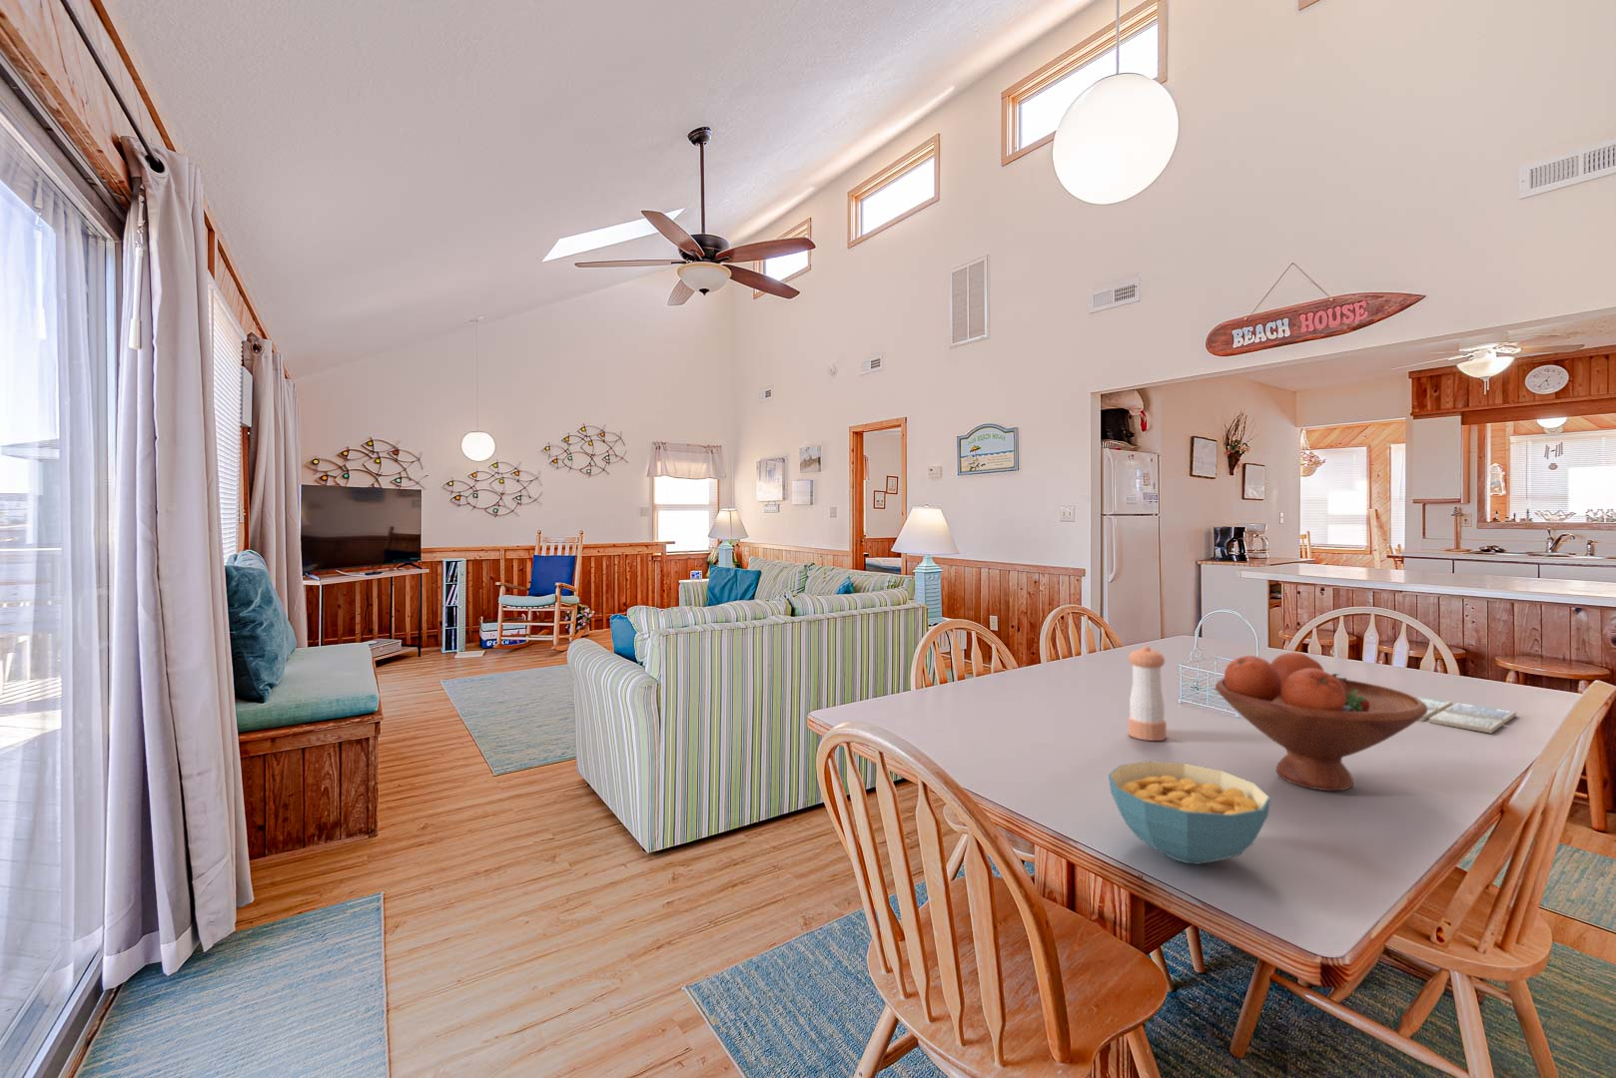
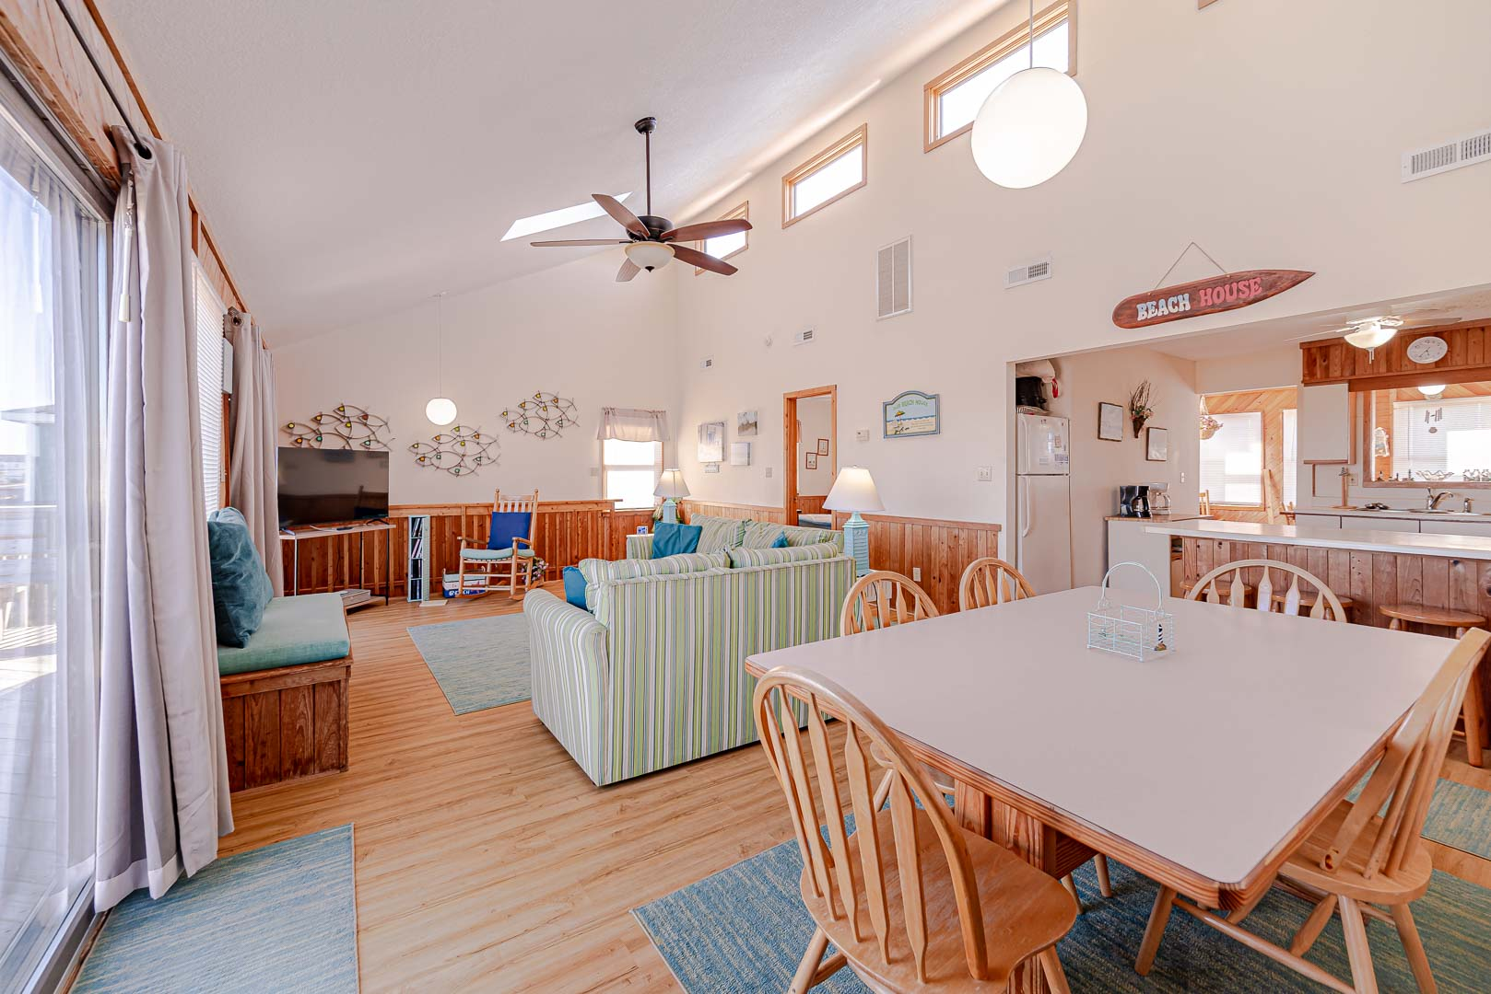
- drink coaster (1440, 712)
- pepper shaker (1147, 691)
- fruit bowl (1313, 718)
- cereal bowl (1185, 819)
